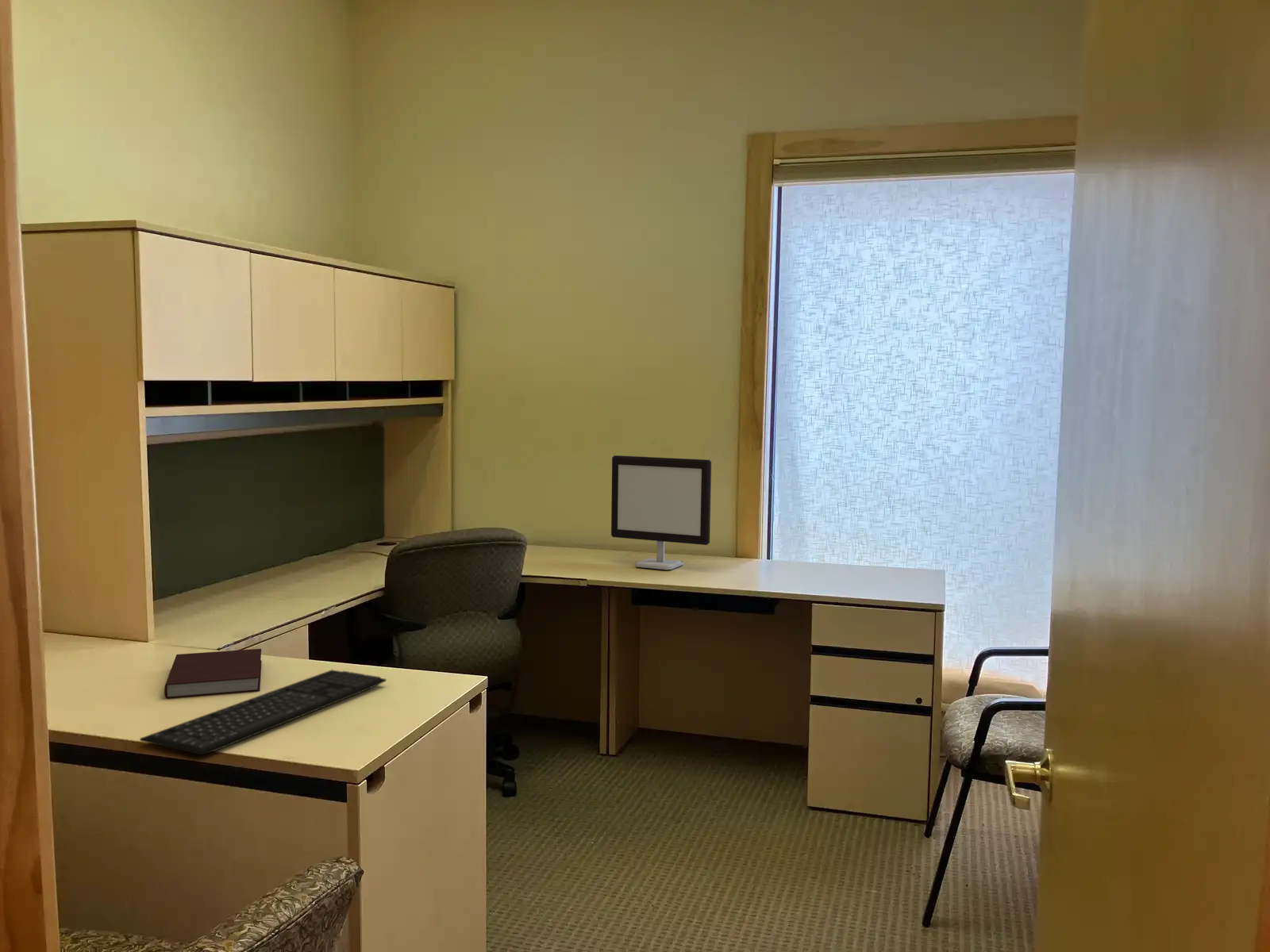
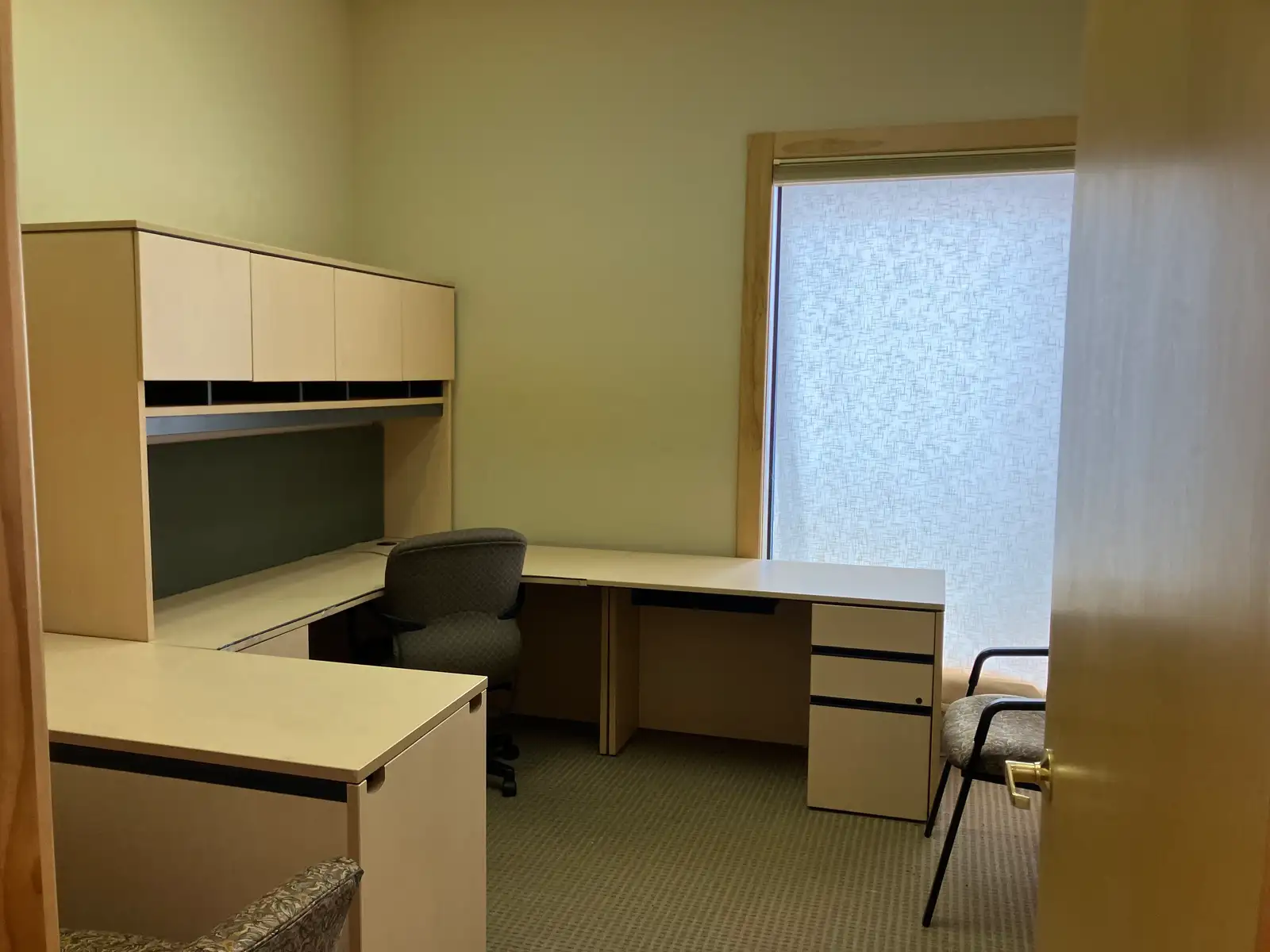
- computer monitor (661, 512)
- keyboard (275, 708)
- notebook (216, 672)
